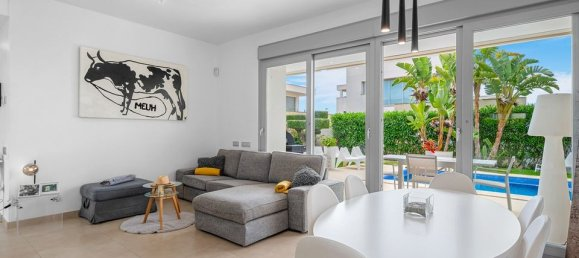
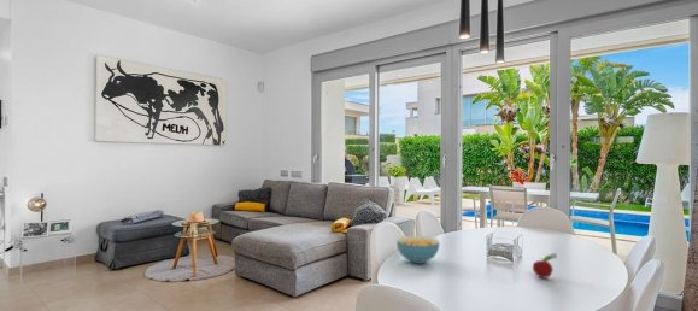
+ fruit (544, 264)
+ cereal bowl (417, 251)
